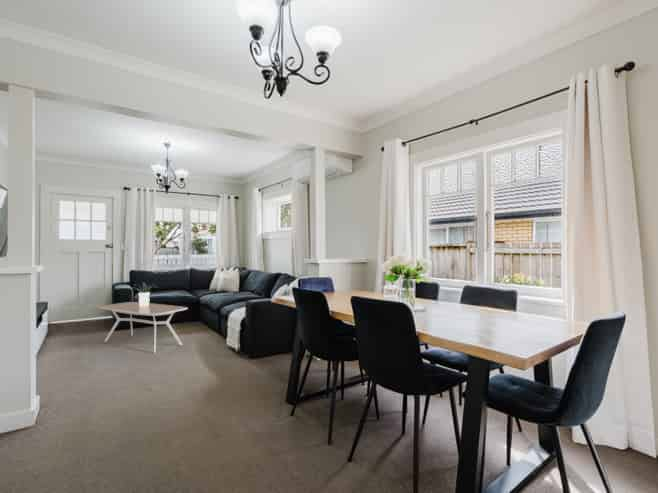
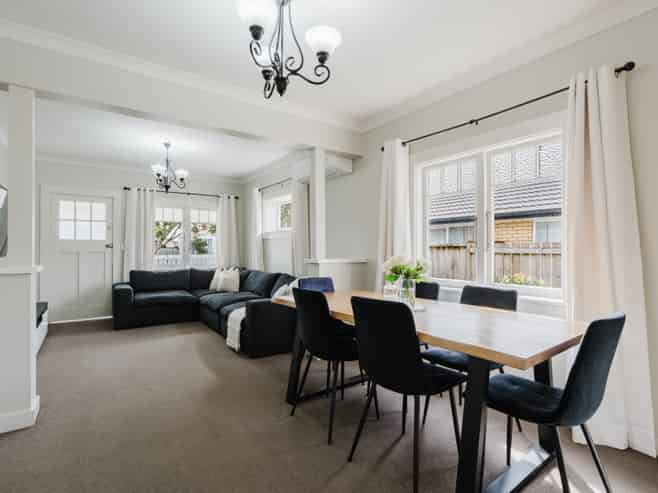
- potted plant (144, 294)
- coffee table (144, 322)
